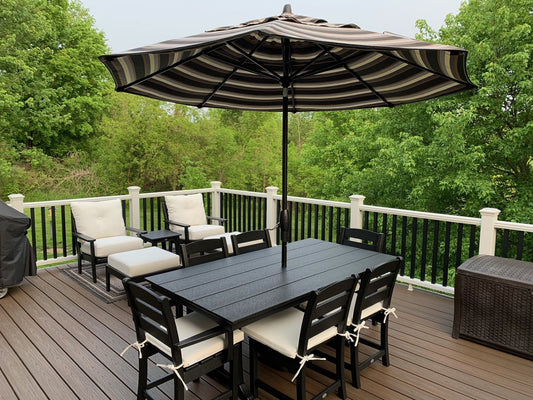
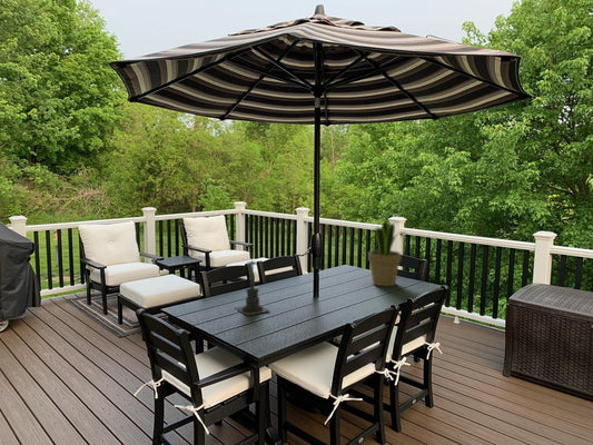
+ potted plant (387, 251)
+ candle holder (251, 281)
